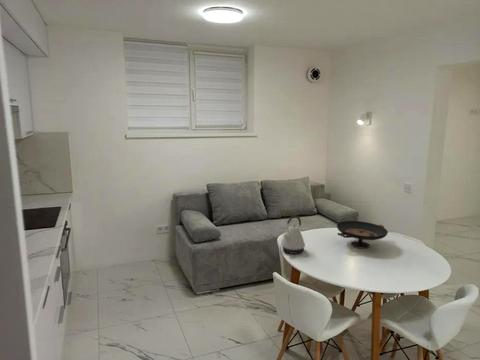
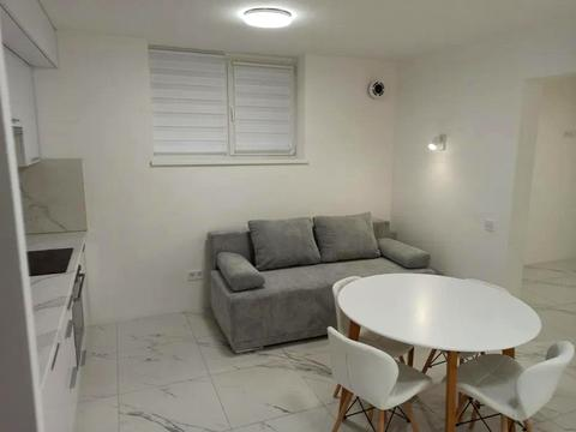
- decorative bowl (361, 236)
- kettle (293, 233)
